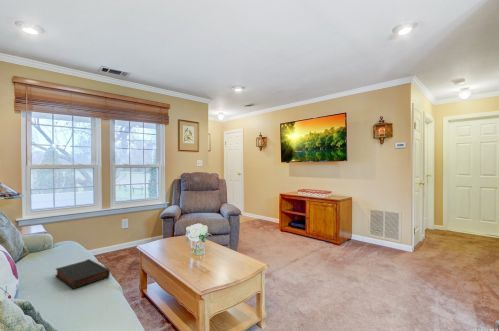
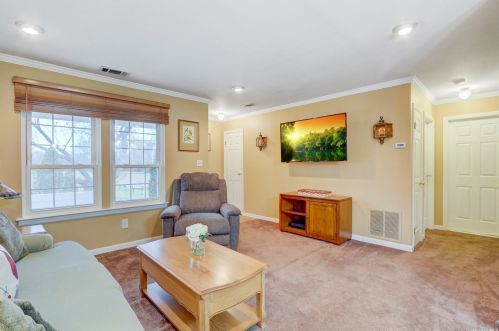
- book (82, 272)
